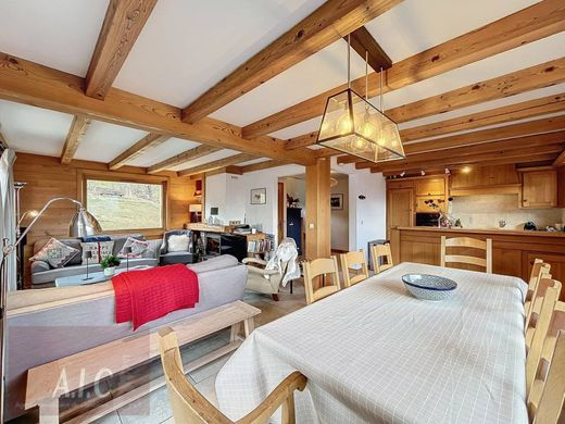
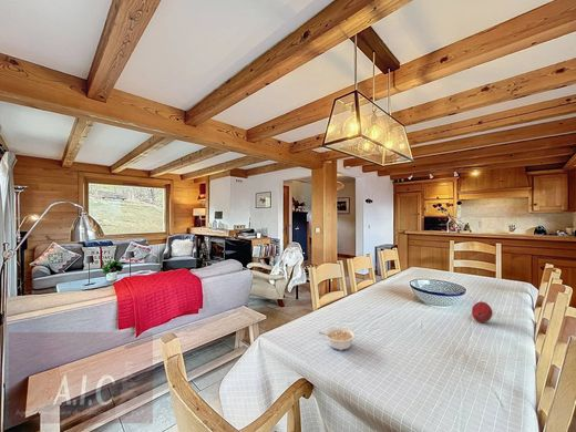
+ fruit (482, 311)
+ legume (339, 338)
